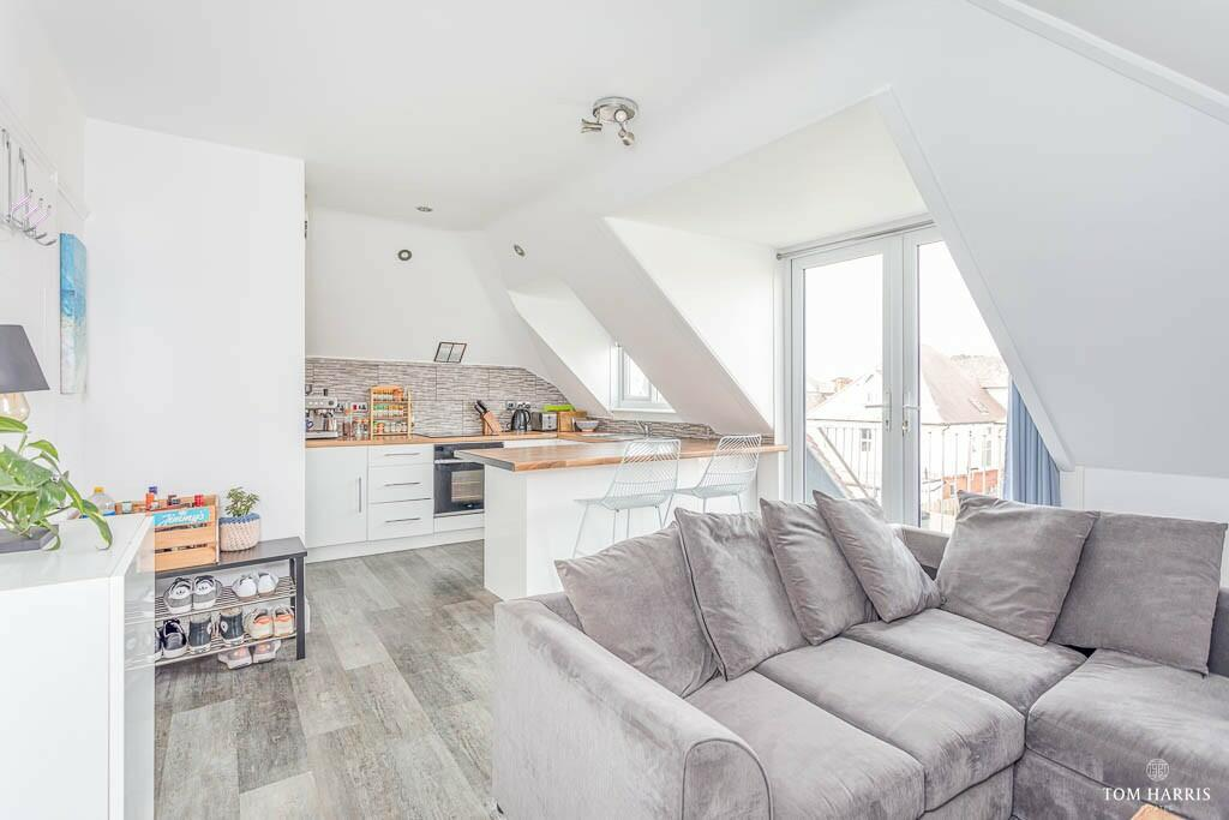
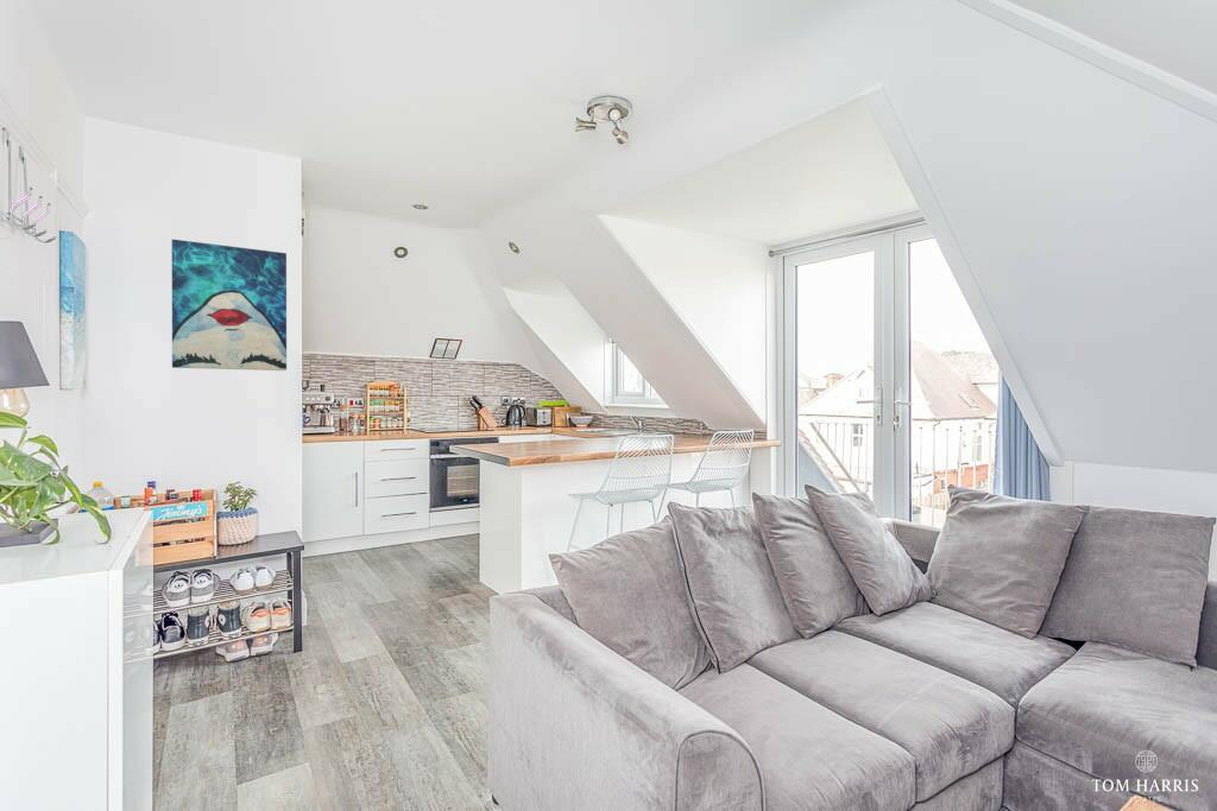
+ wall art (231, 308)
